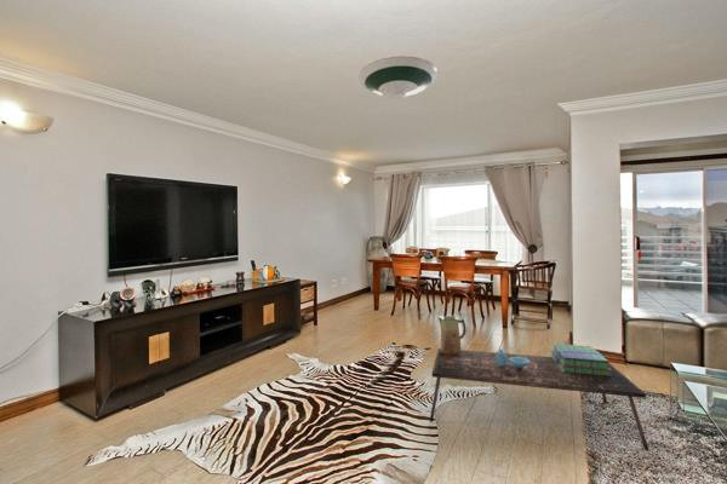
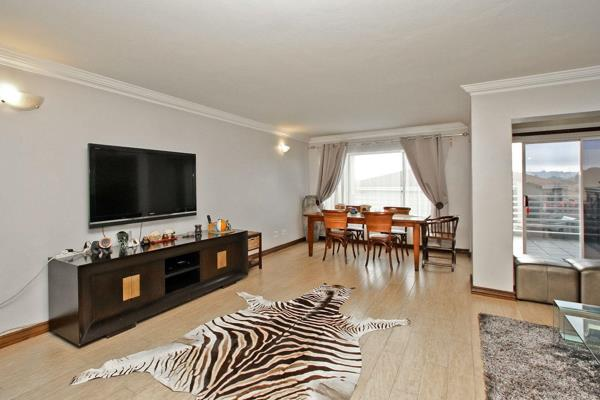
- coffee table (522, 385)
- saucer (397, 86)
- decorative bowl (511, 358)
- vase (451, 334)
- stack of books (578, 357)
